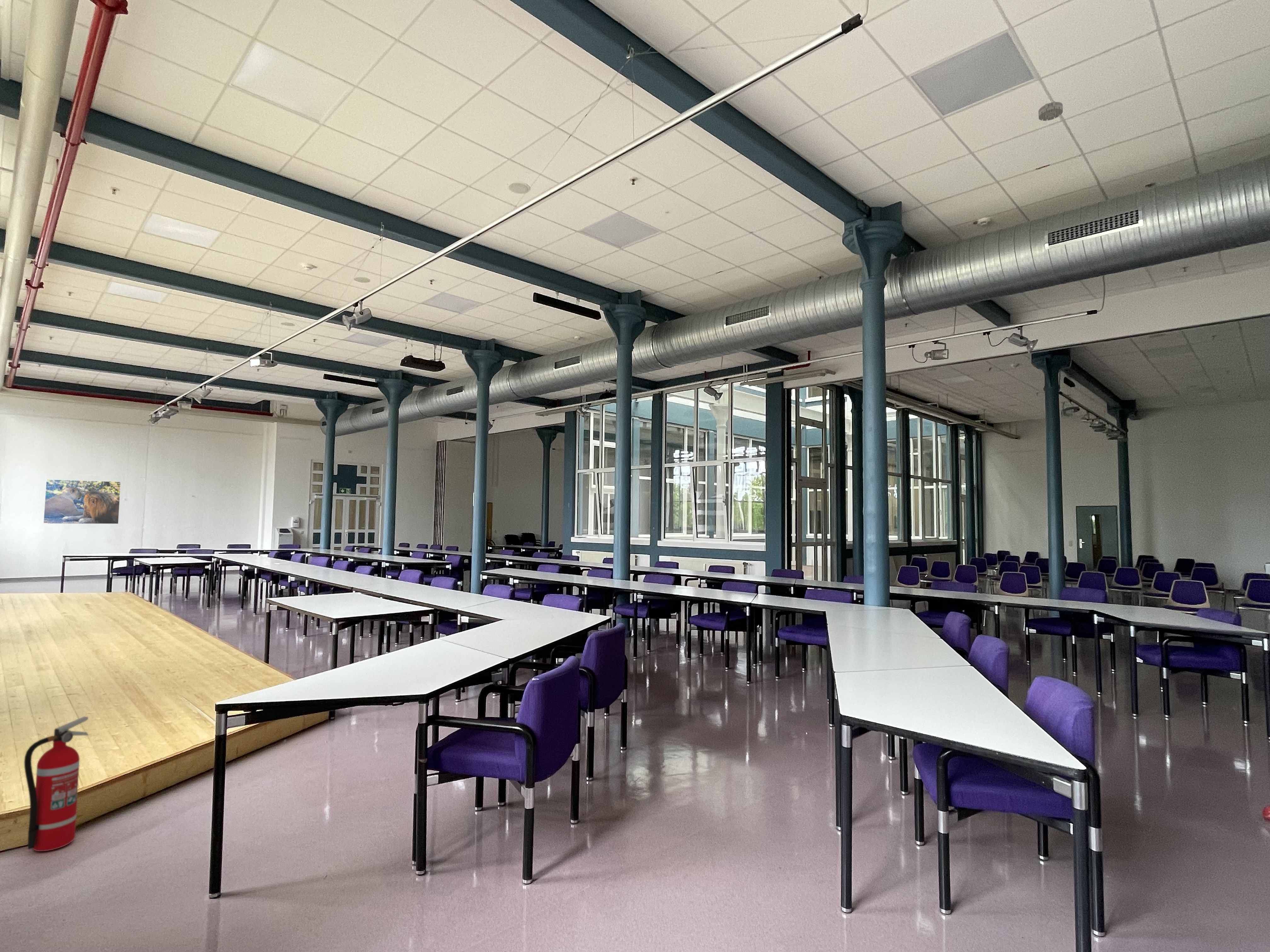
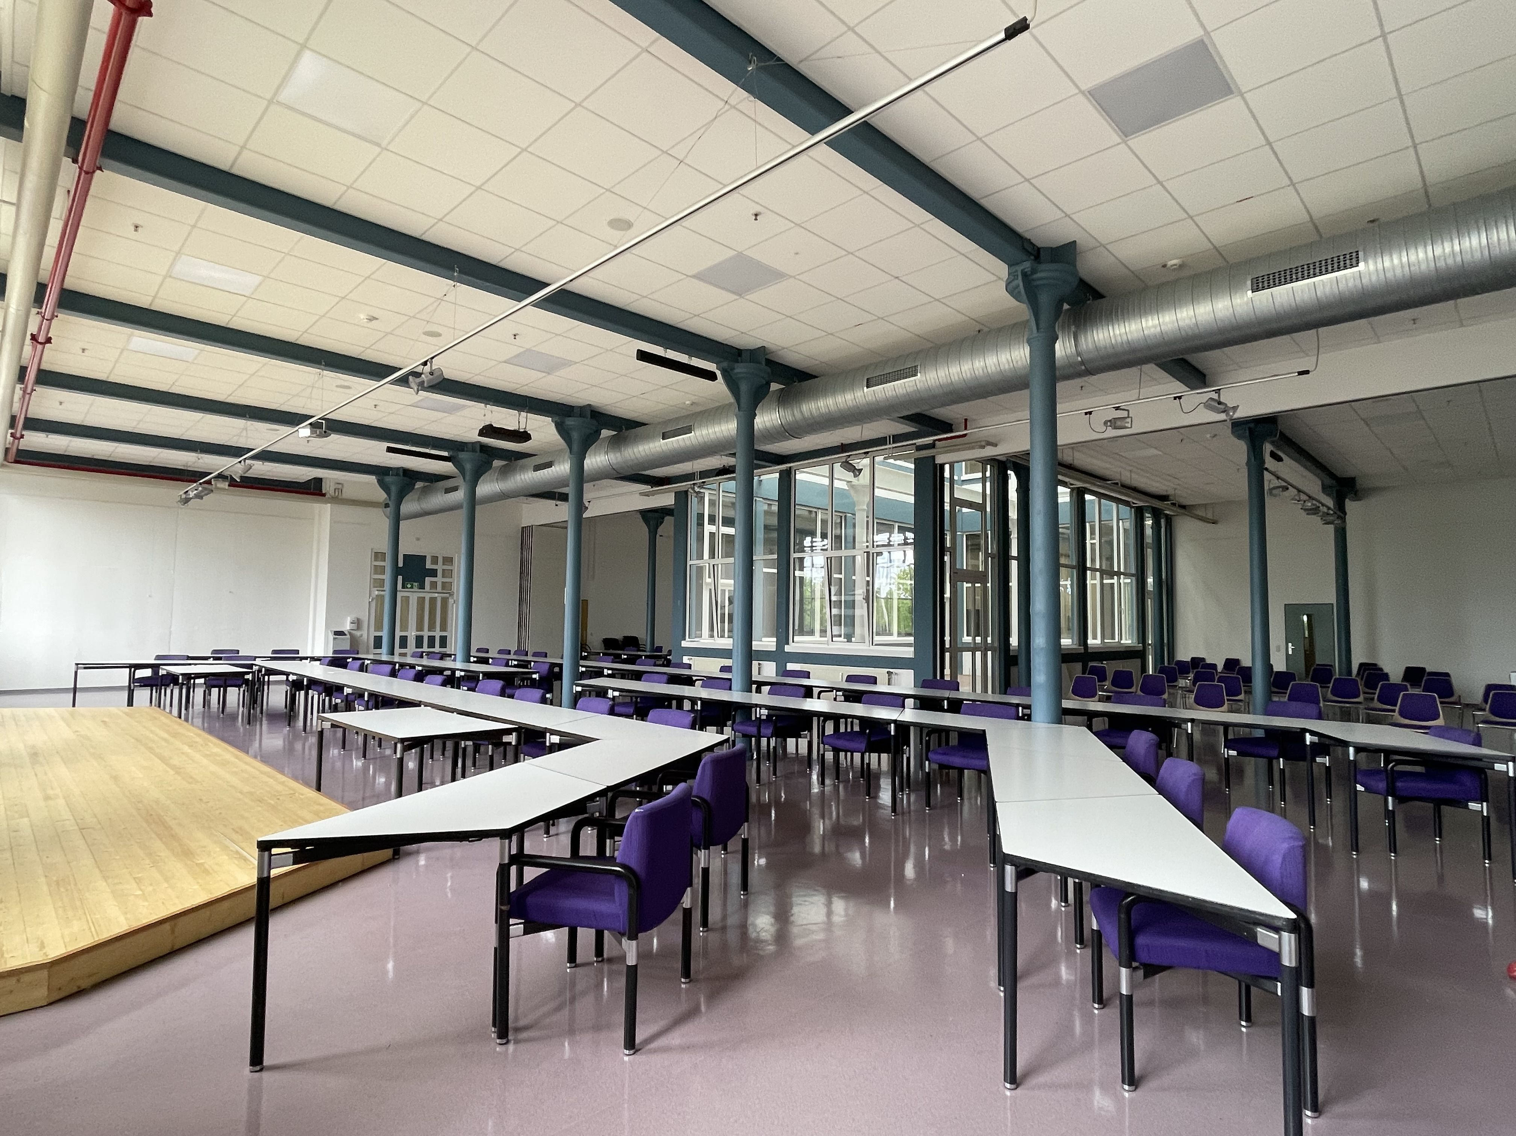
- smoke detector (1050, 110)
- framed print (83, 502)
- fire extinguisher (55, 785)
